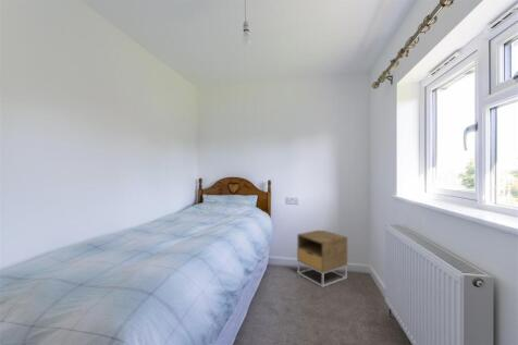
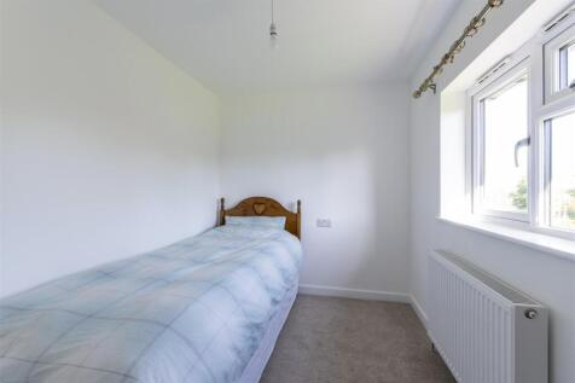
- nightstand (321, 256)
